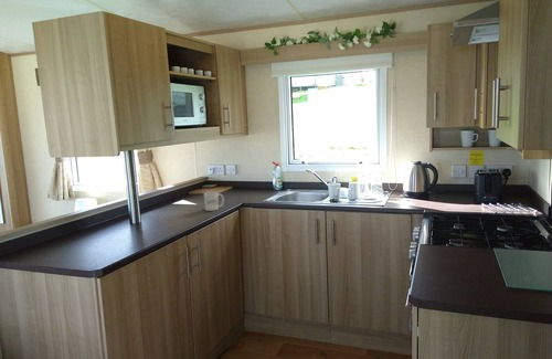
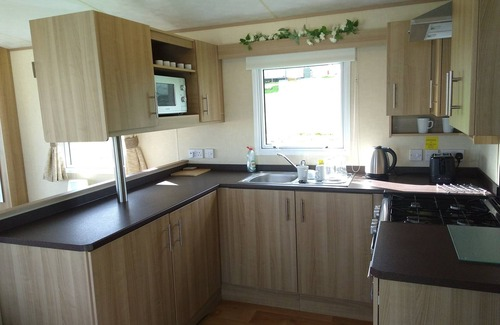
- mug (213, 200)
